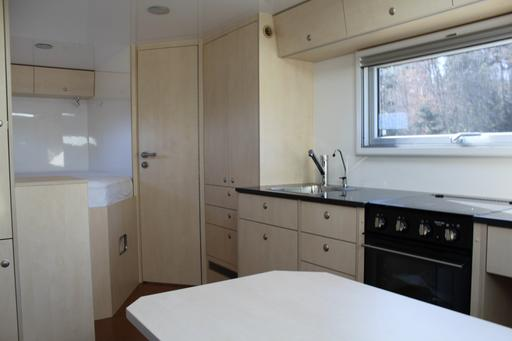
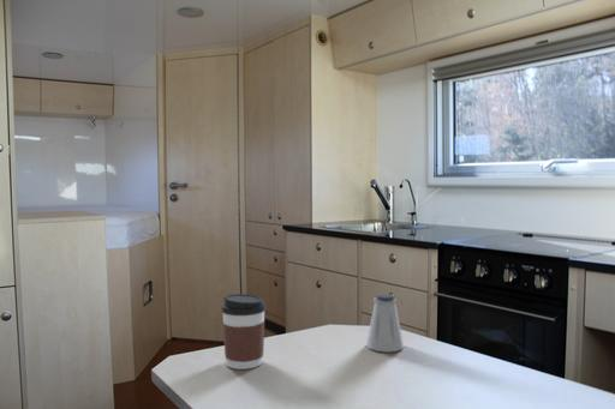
+ saltshaker (384, 320)
+ coffee cup (244, 329)
